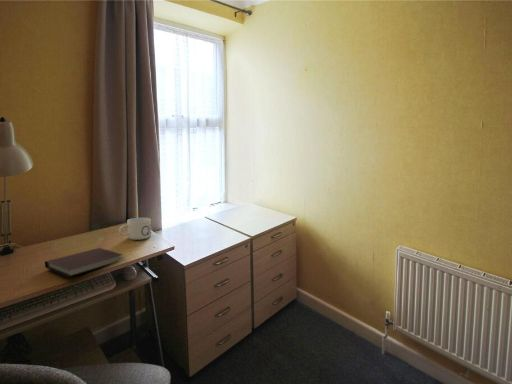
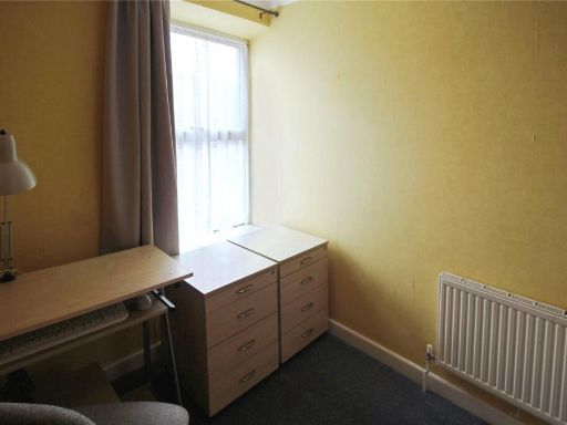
- mug (135, 229)
- notebook (85, 260)
